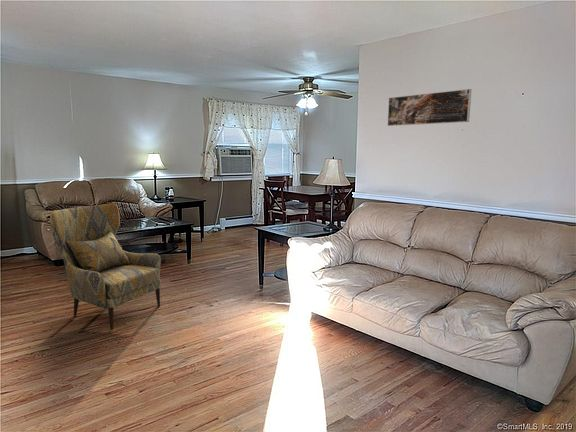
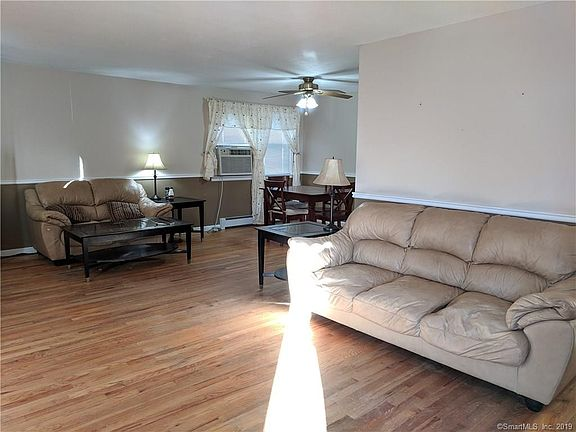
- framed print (426, 109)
- armchair (107, 260)
